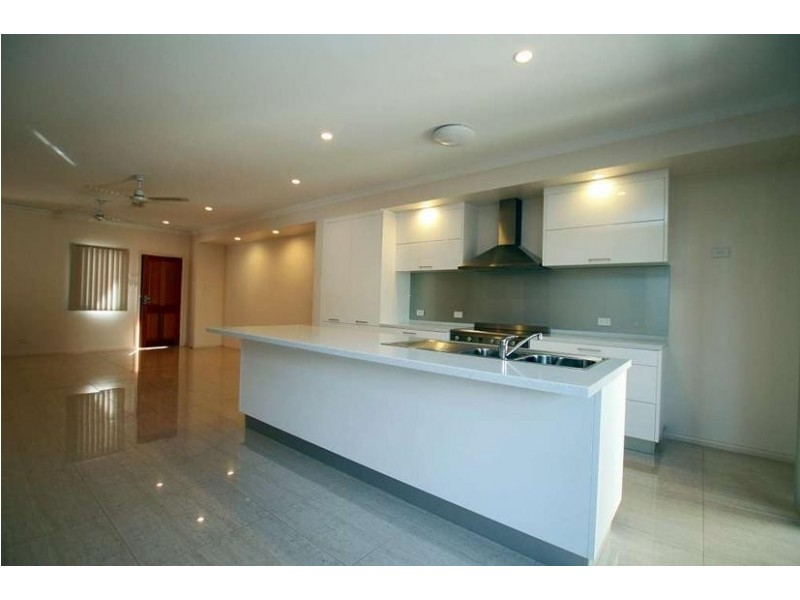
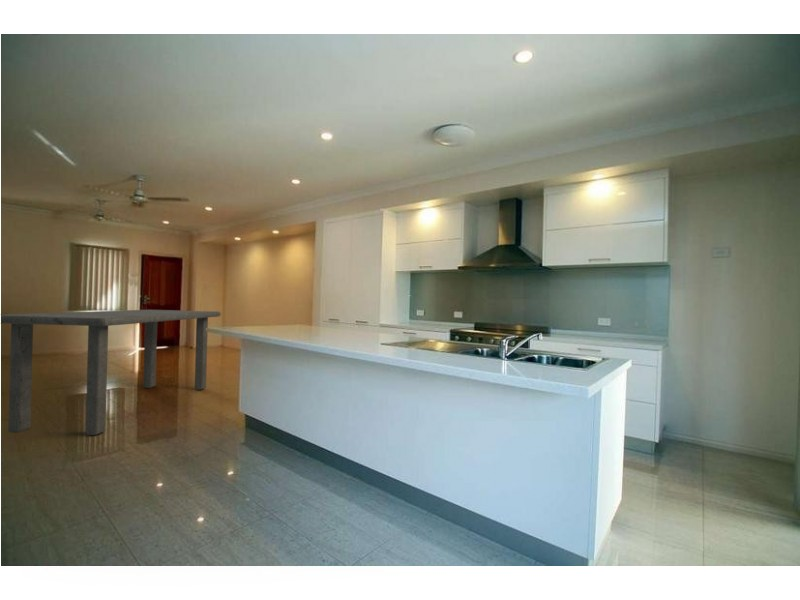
+ dining table (144, 359)
